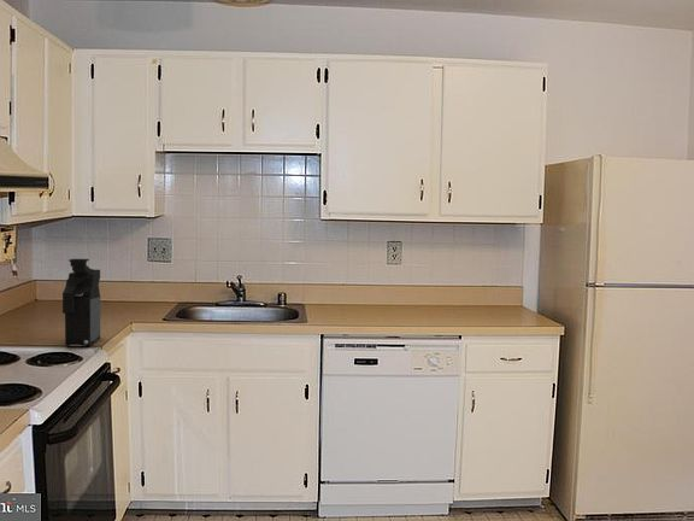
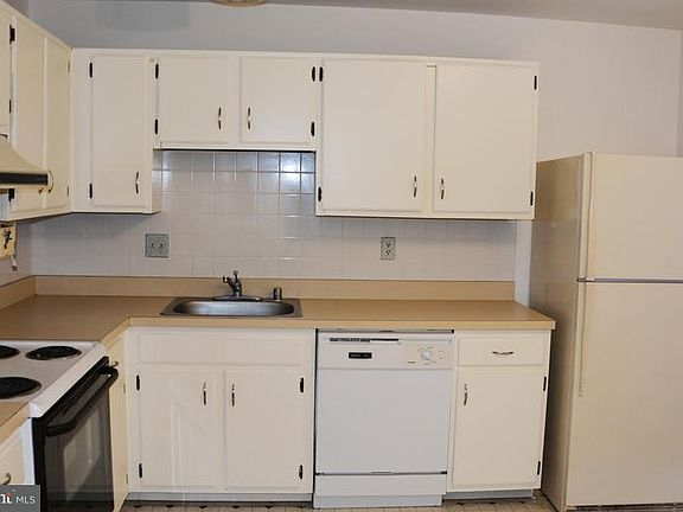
- coffee maker (82, 300)
